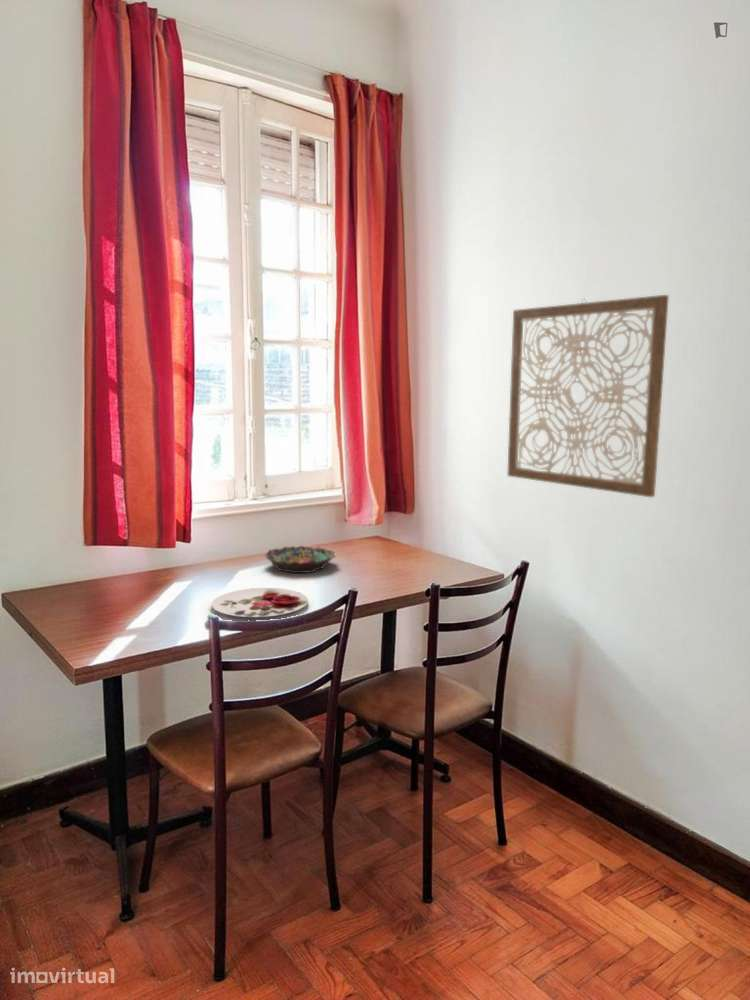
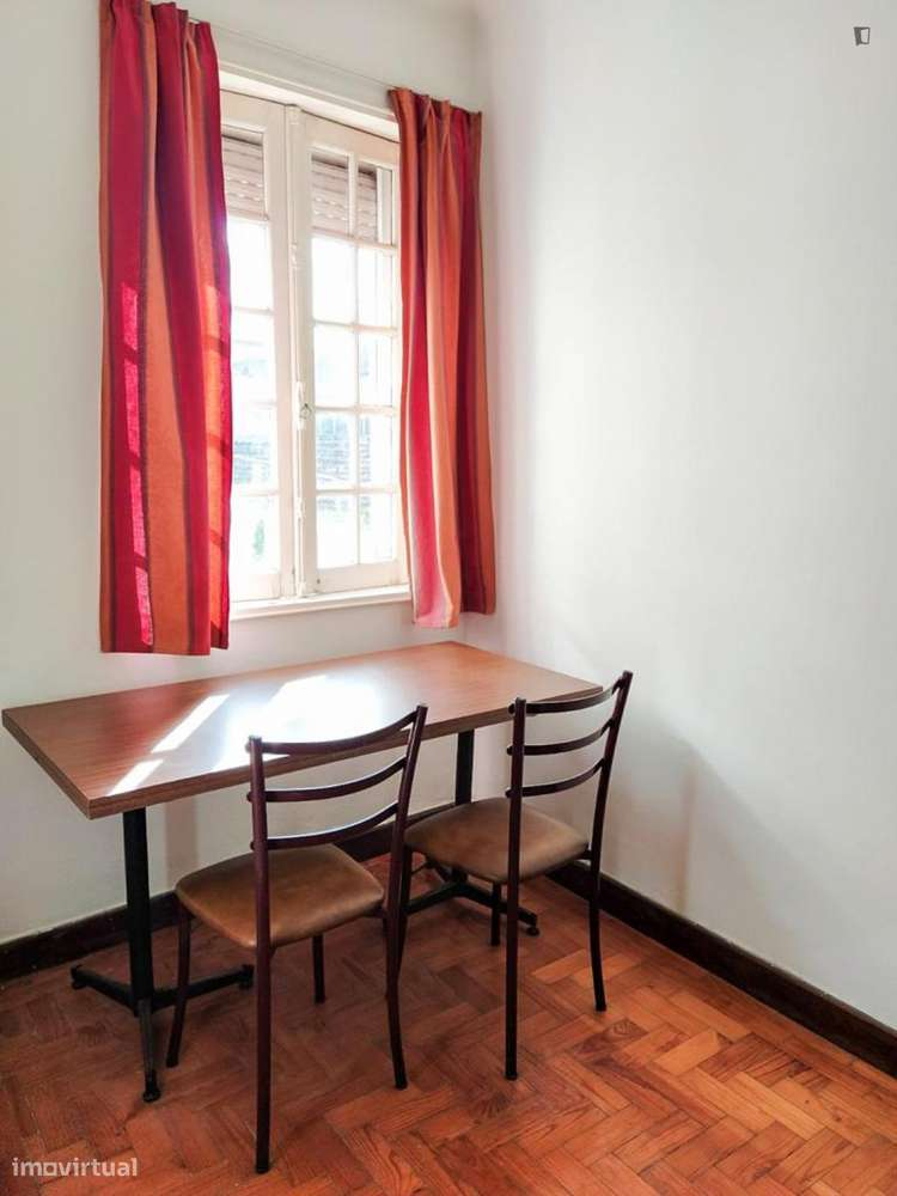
- wall art (585, 393)
- plate (260, 601)
- bowl (301, 559)
